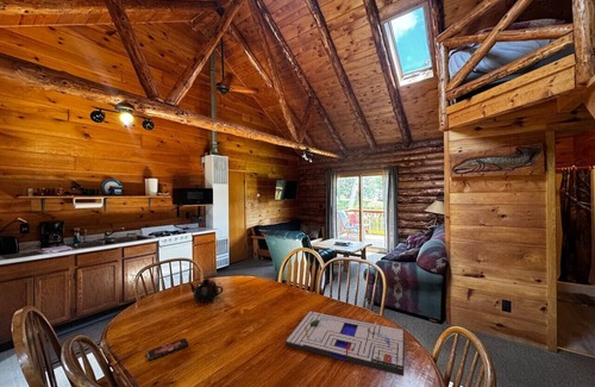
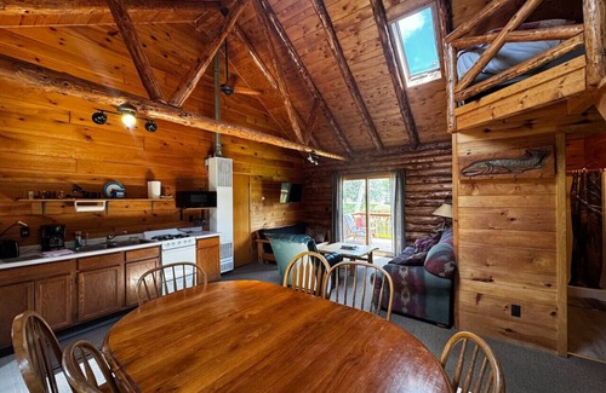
- board game (346, 327)
- smartphone (168, 348)
- teapot (205, 288)
